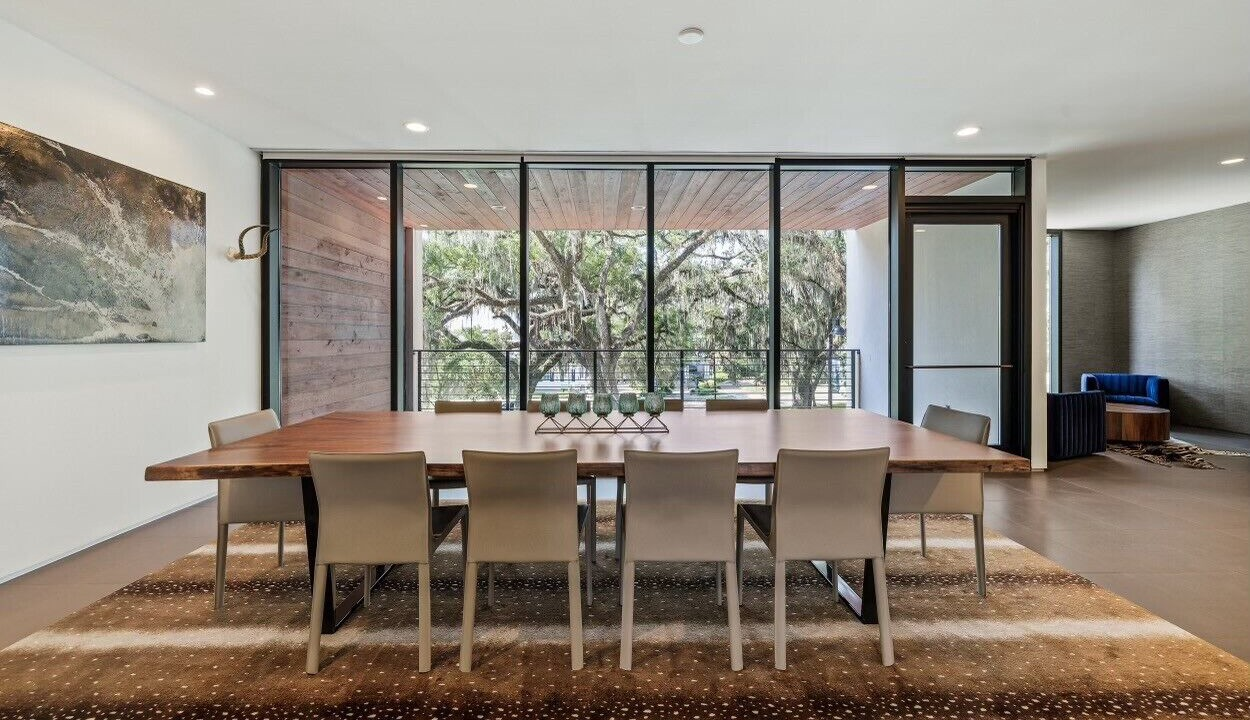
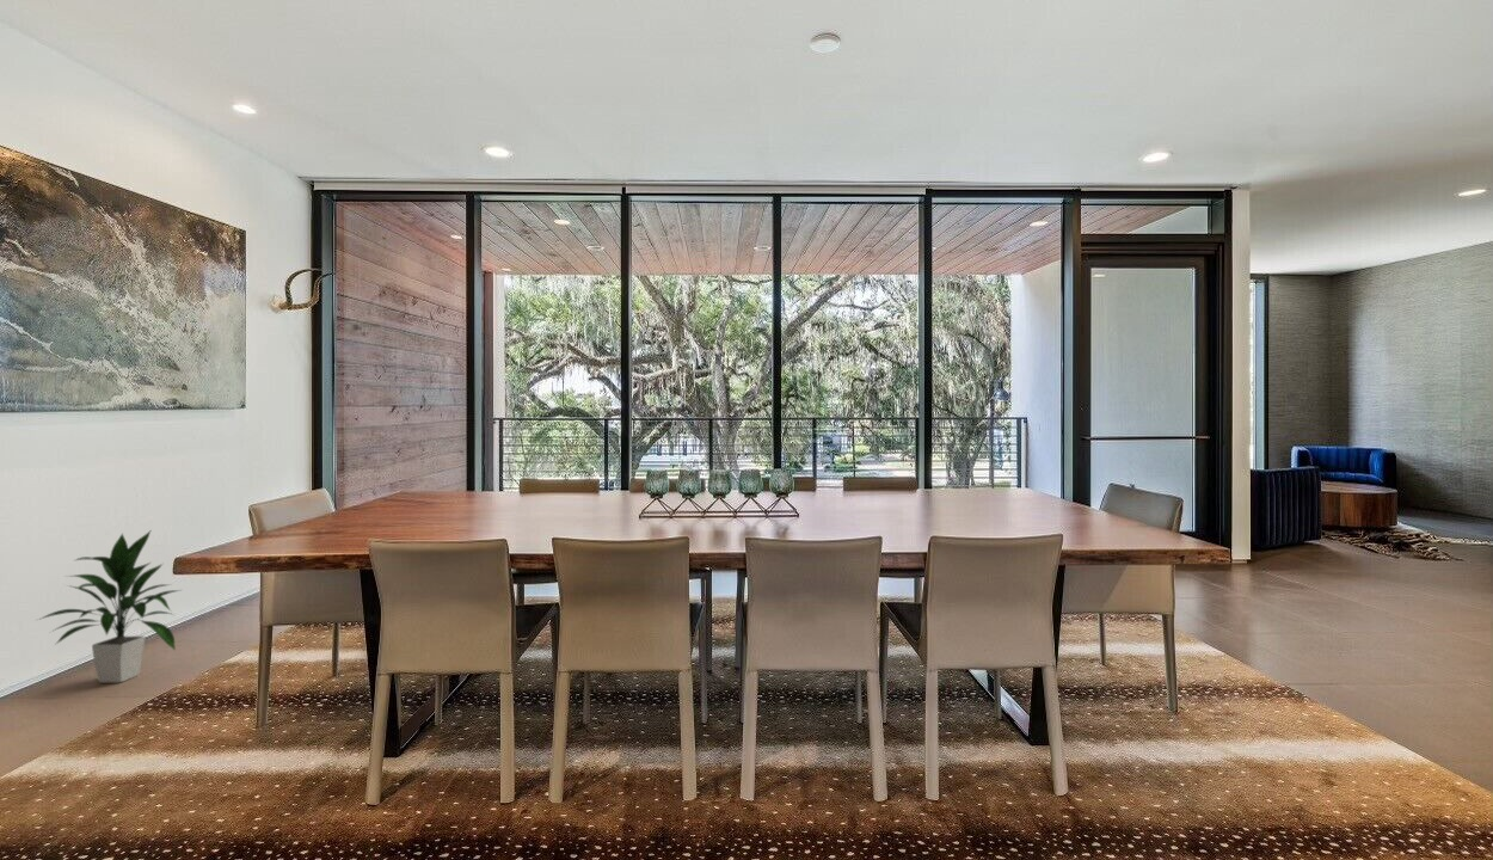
+ indoor plant (121, 607)
